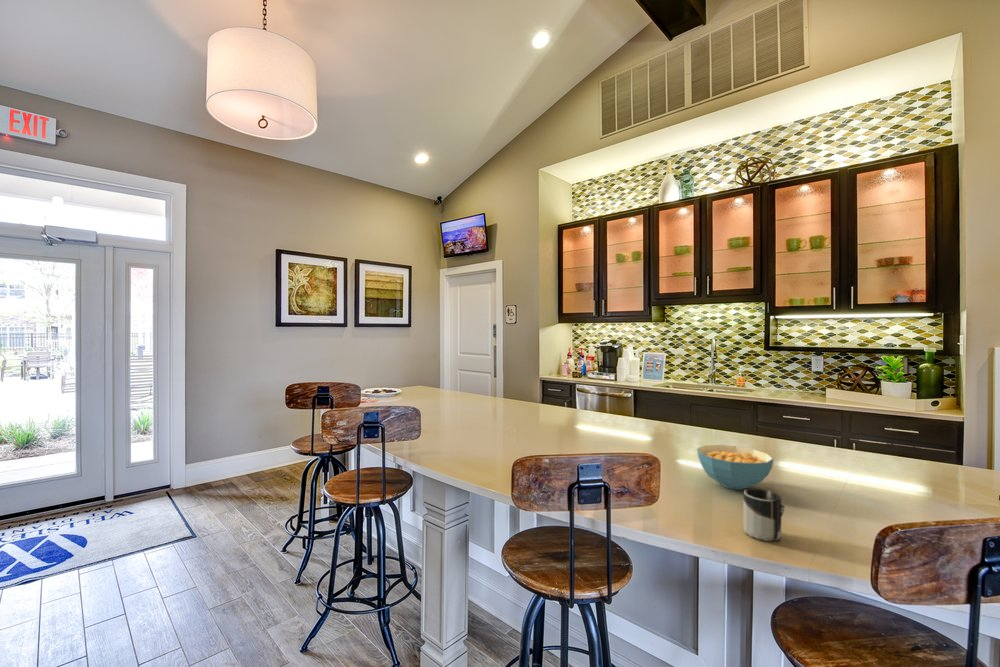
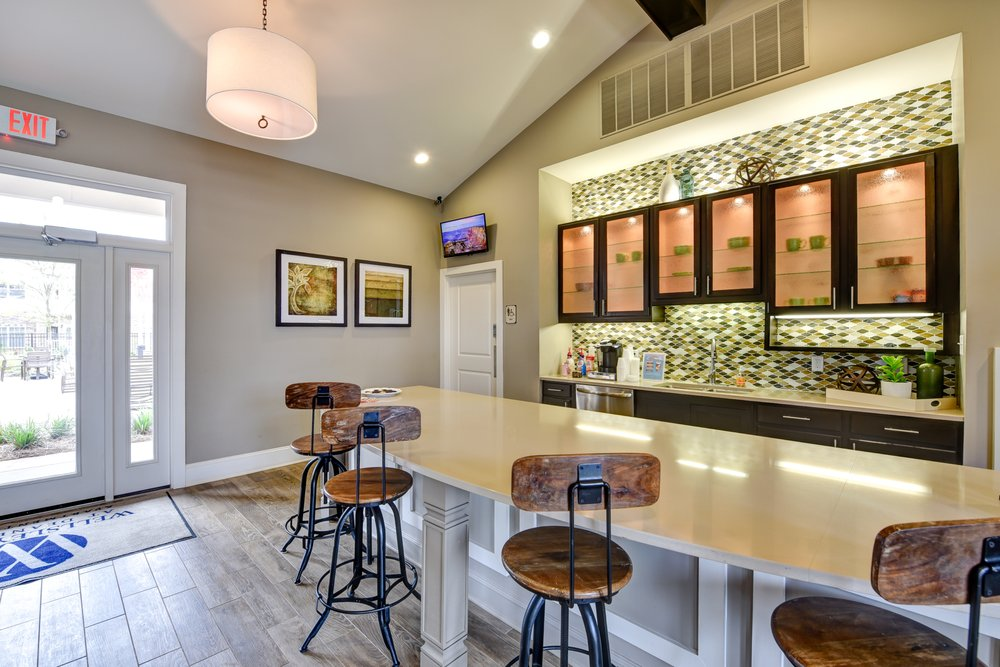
- cereal bowl (733, 469)
- cup (766, 513)
